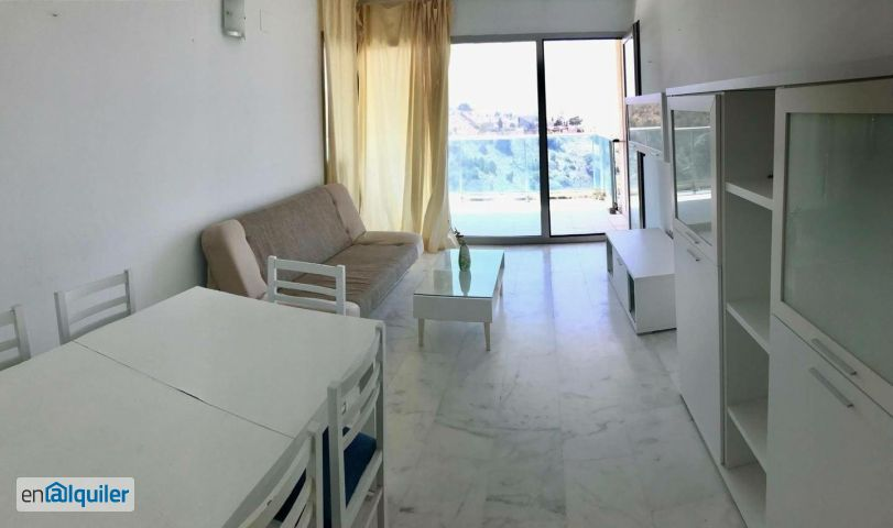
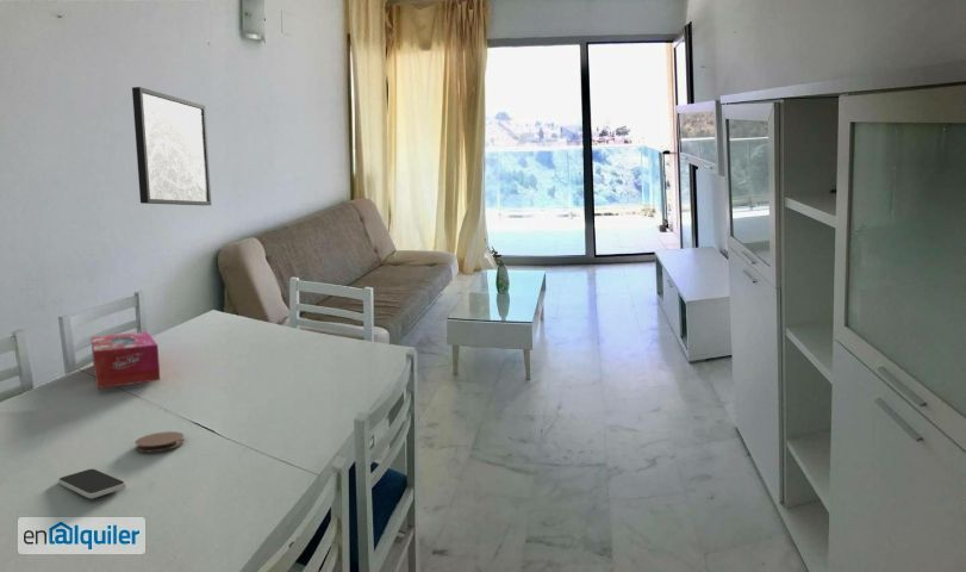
+ coaster (160, 441)
+ wall art (174, 150)
+ tissue box (124, 358)
+ smartphone (92, 483)
